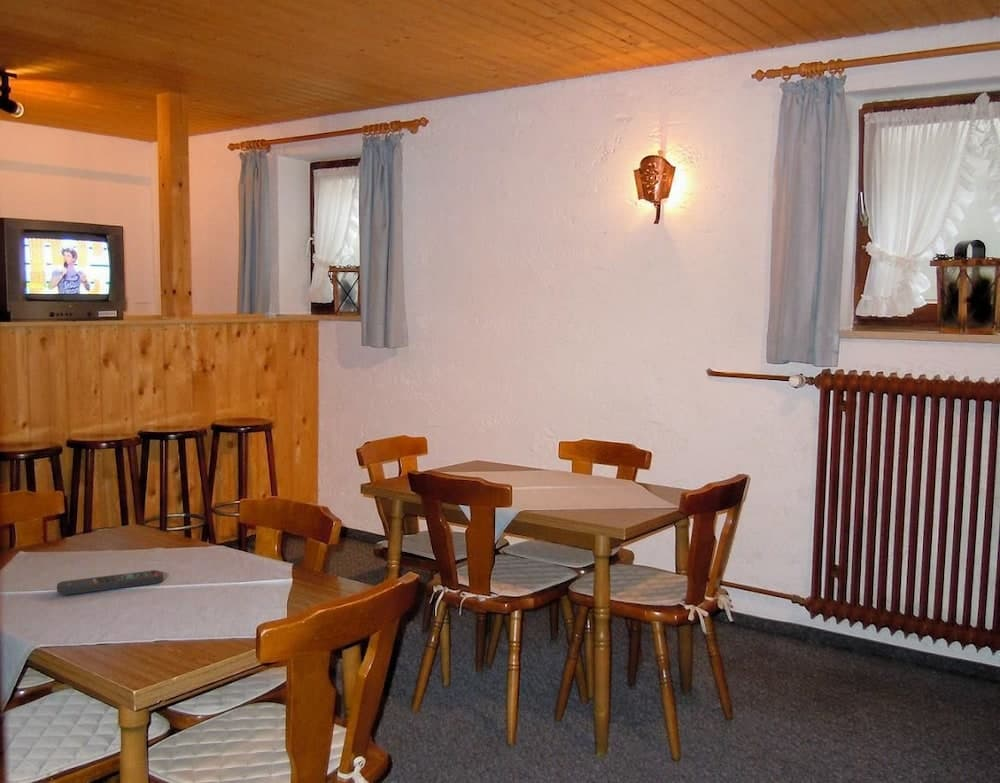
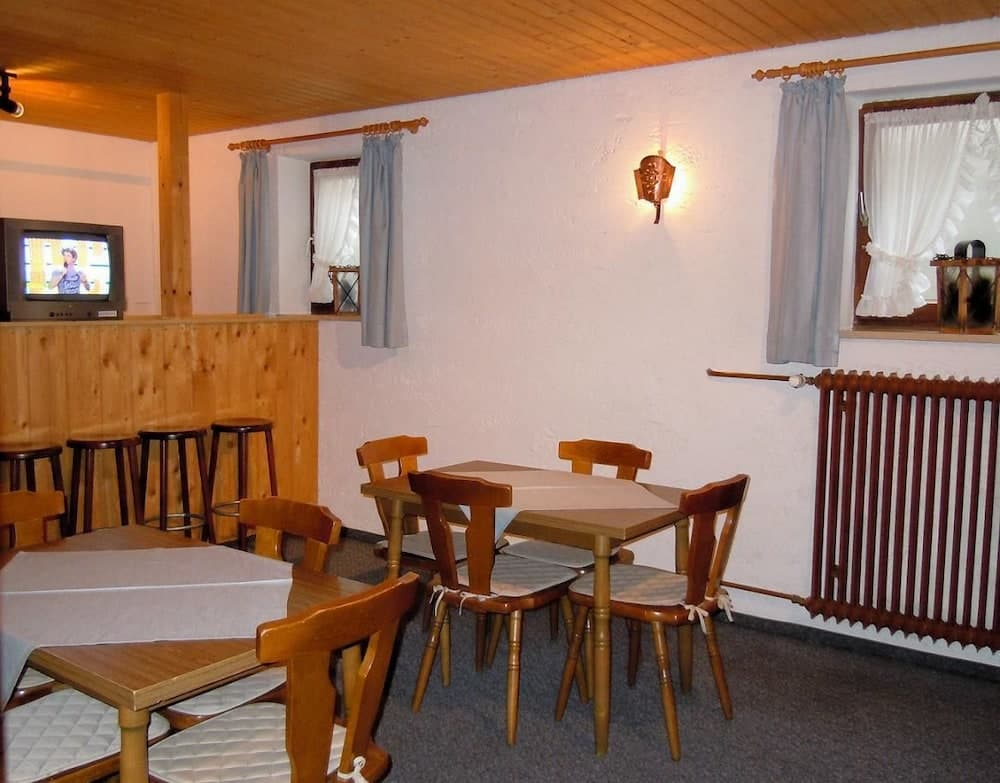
- remote control (111, 581)
